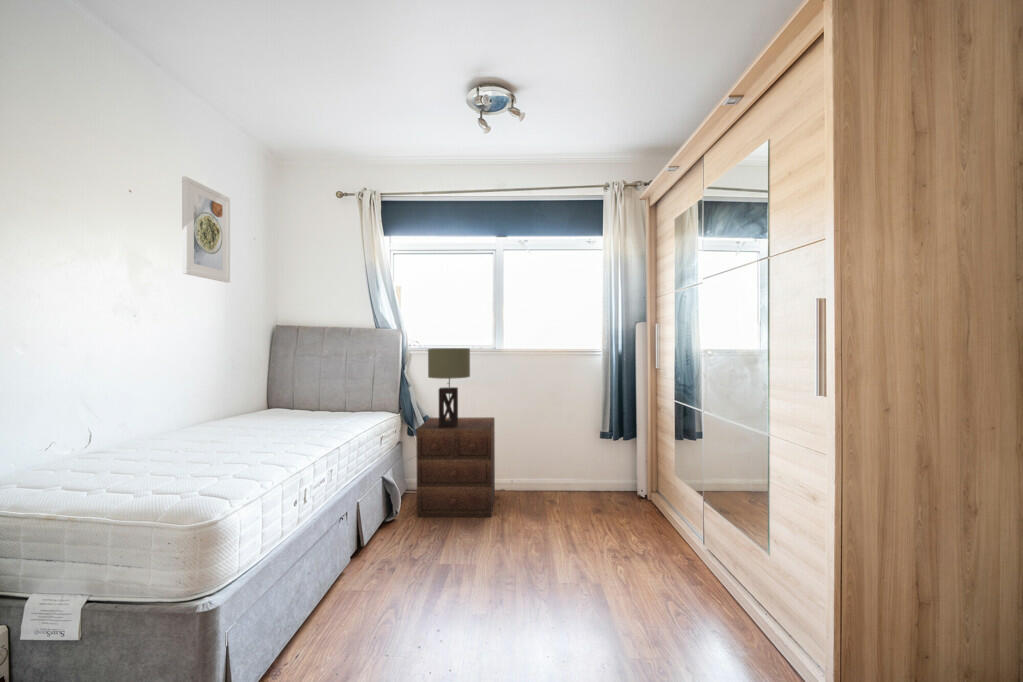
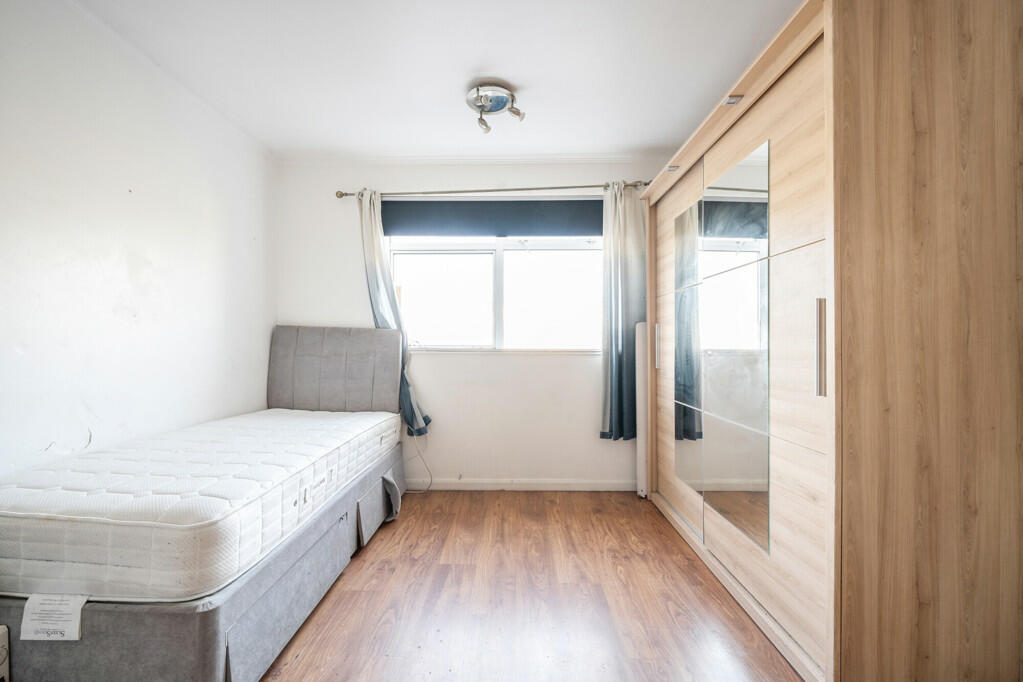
- table lamp (449, 386)
- nightstand (458, 464)
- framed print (207, 233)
